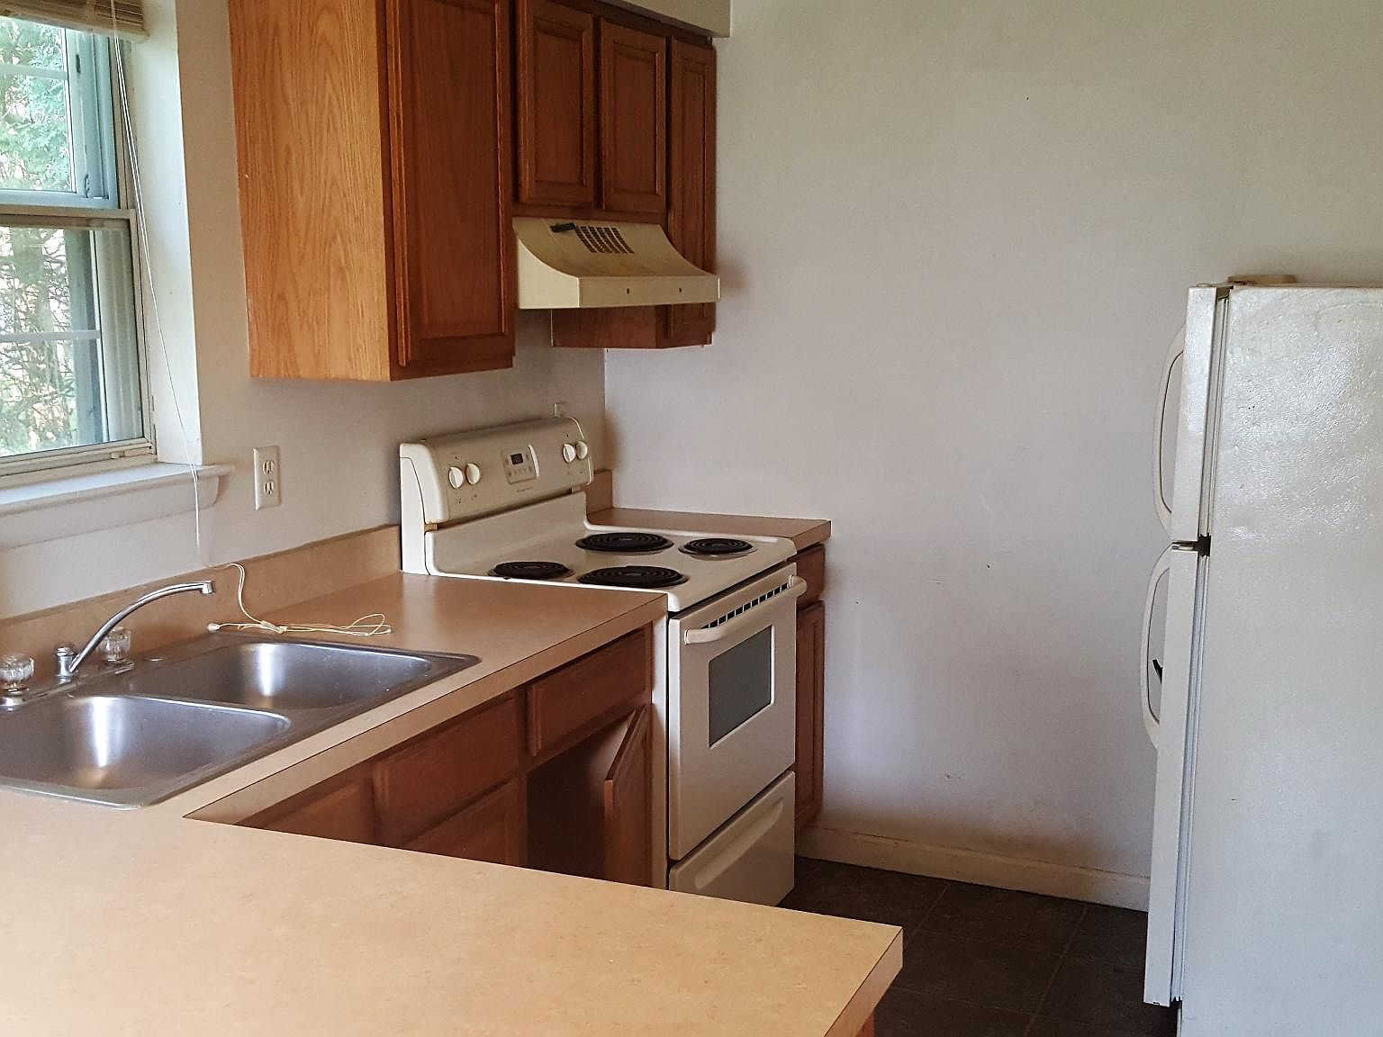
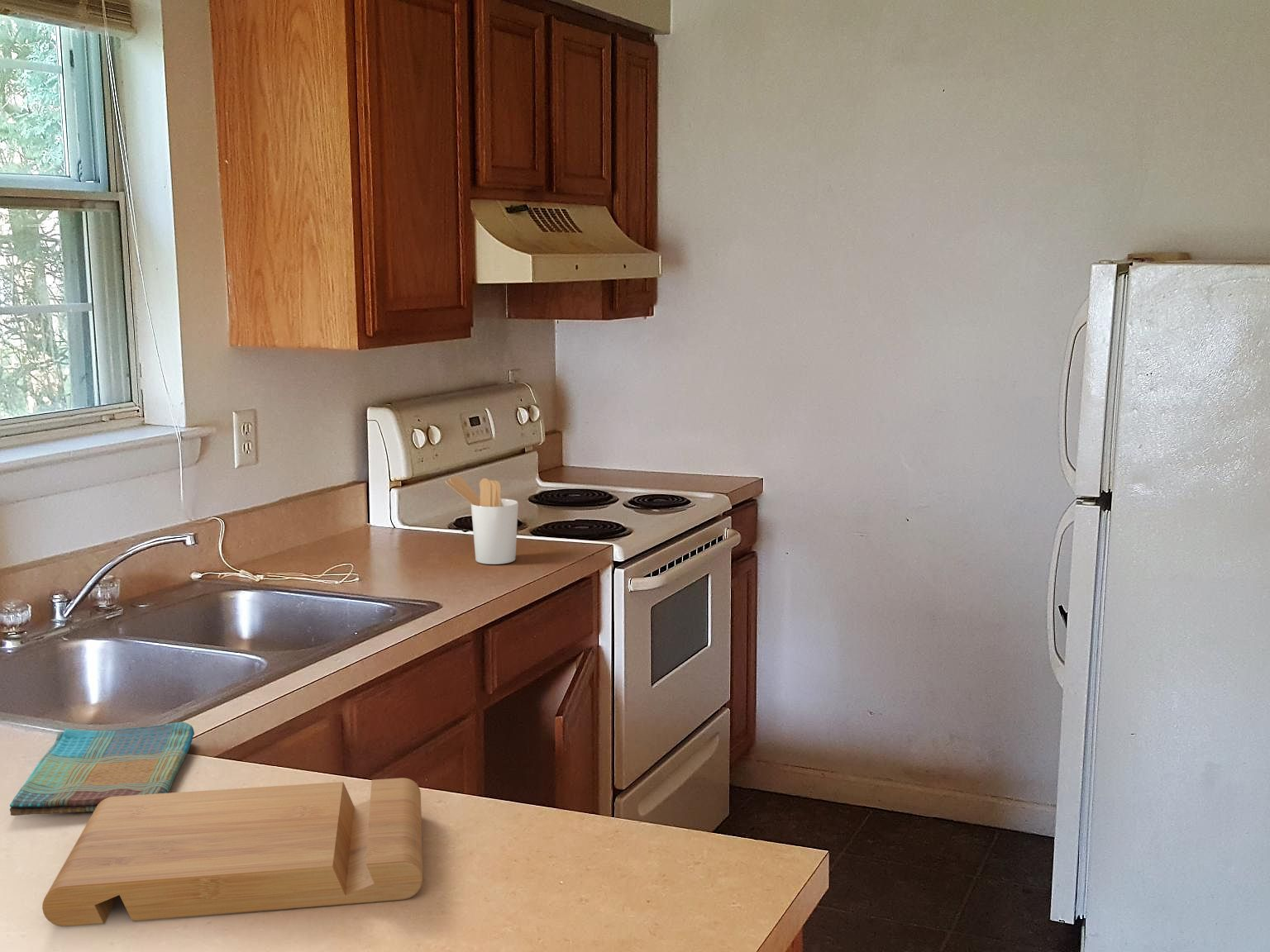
+ utensil holder (482, 516)
+ dish towel (108, 765)
+ cutting board (250, 845)
